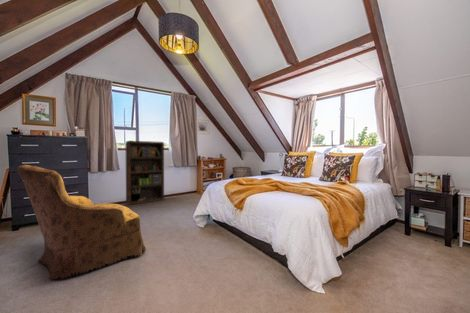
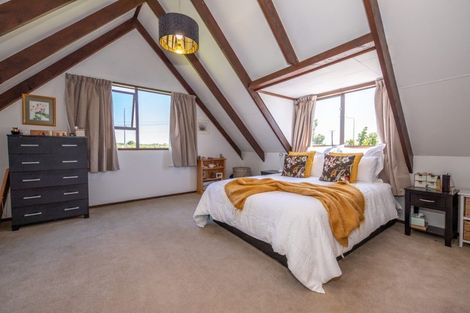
- armchair (83, 209)
- bookcase (145, 171)
